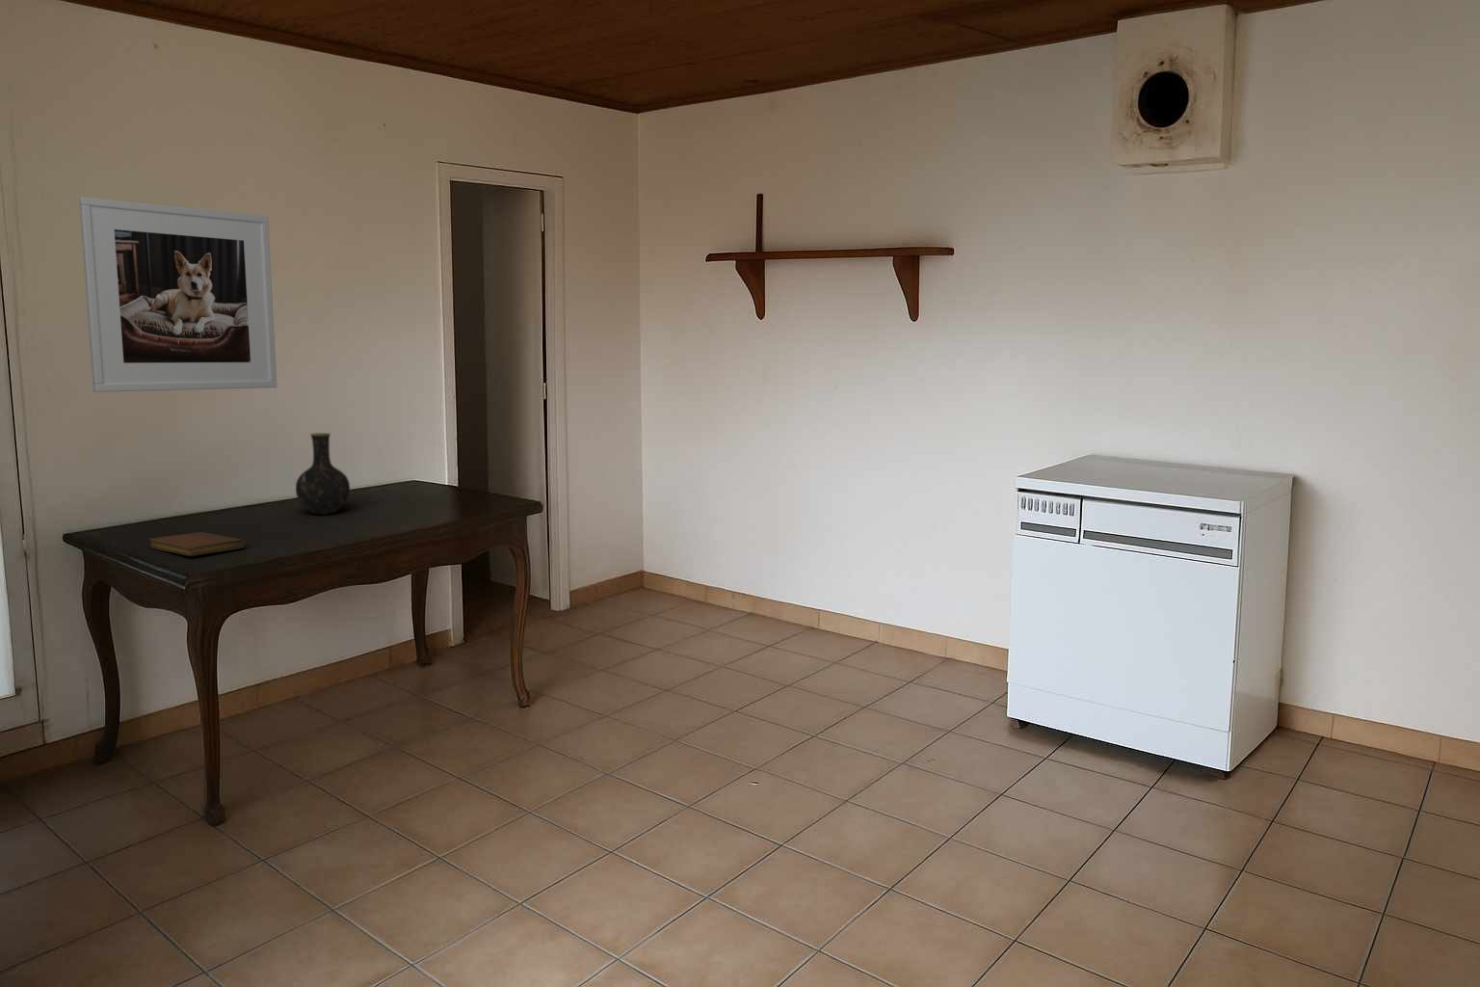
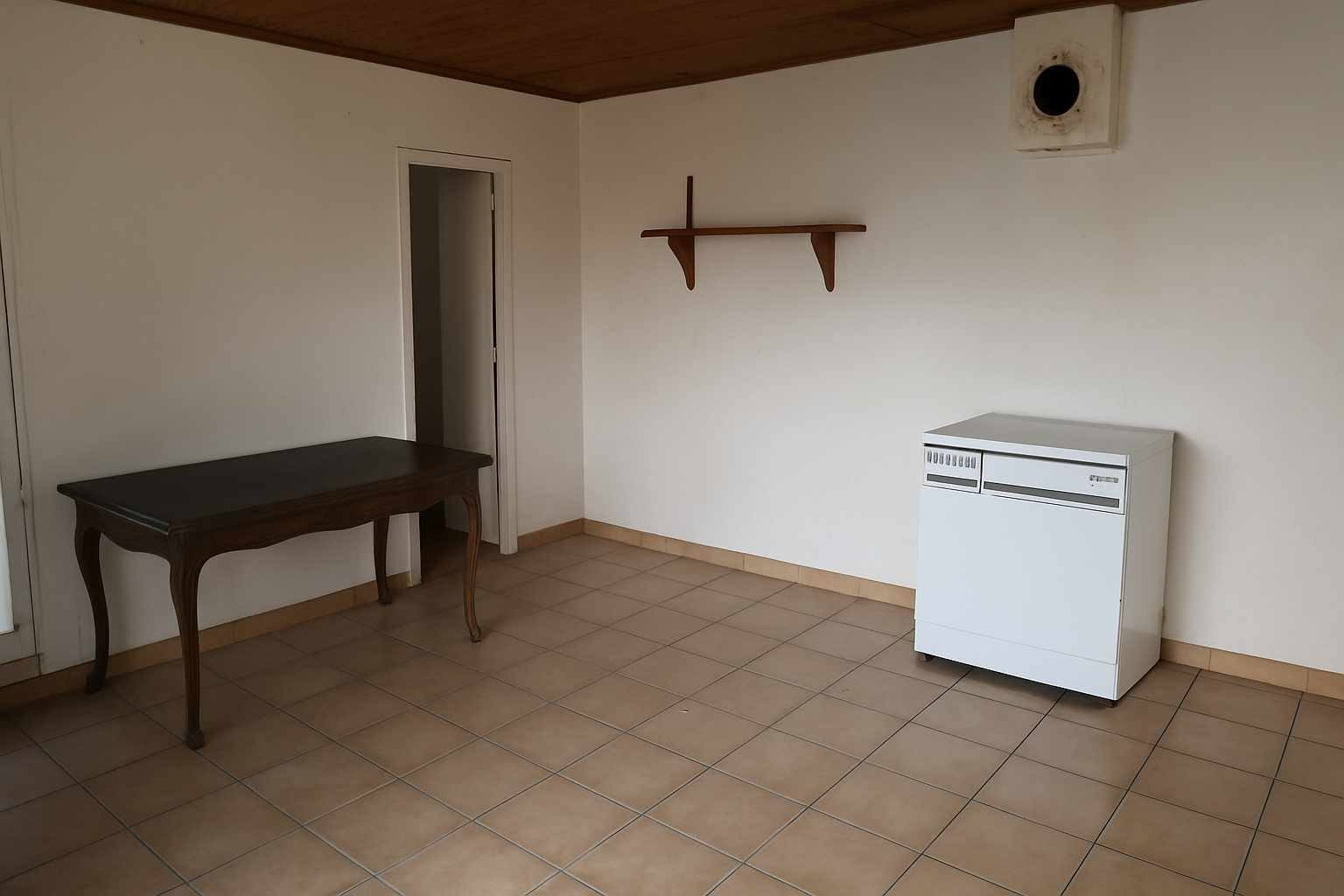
- vase (322, 474)
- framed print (185, 299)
- notebook (196, 543)
